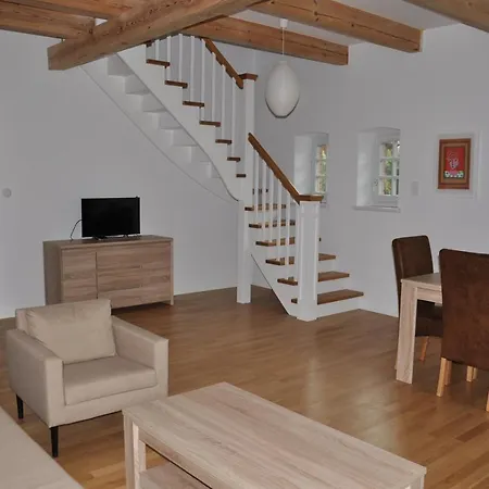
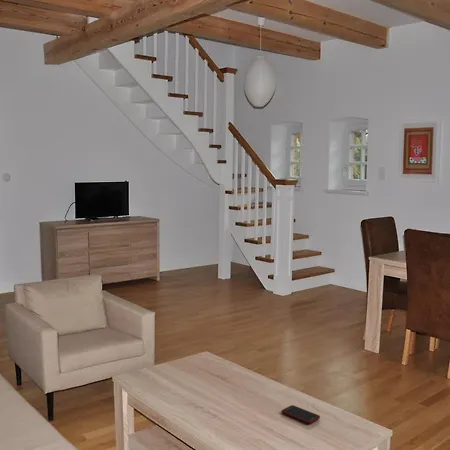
+ cell phone (300, 414)
